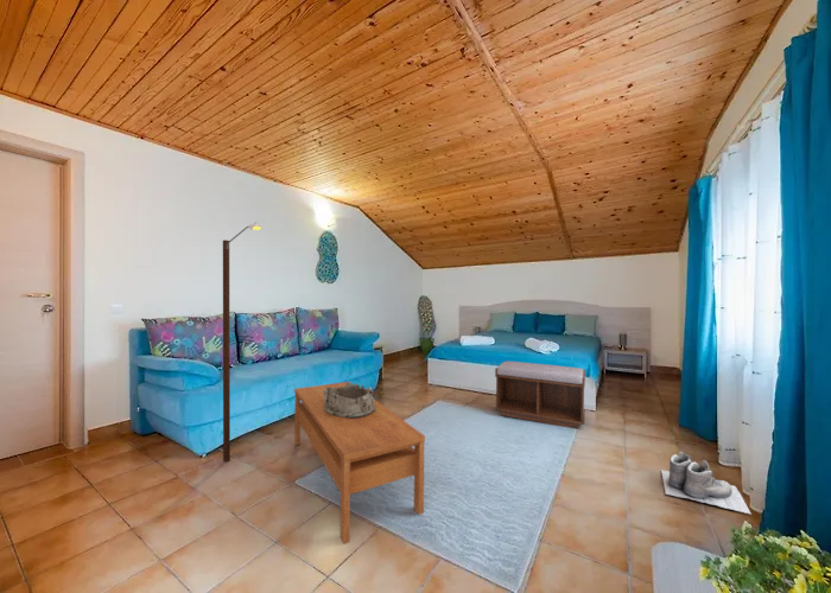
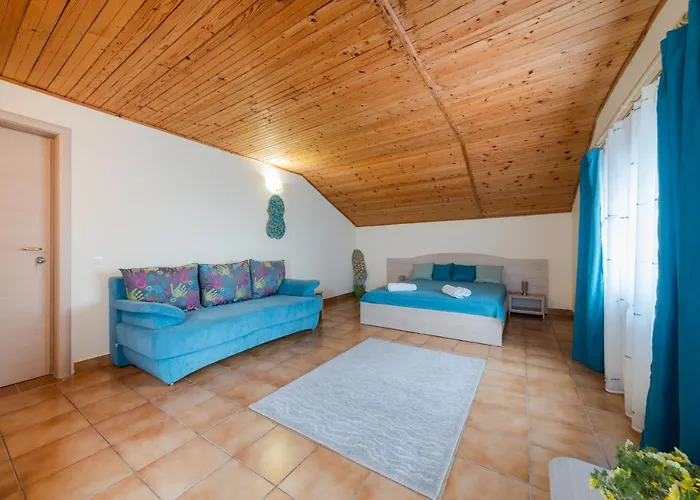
- coffee table (347, 439)
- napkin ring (349, 397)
- street lamp (228, 347)
- bench (539, 390)
- boots (700, 473)
